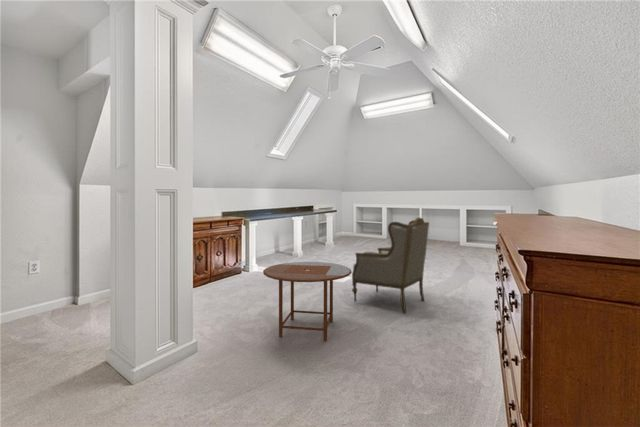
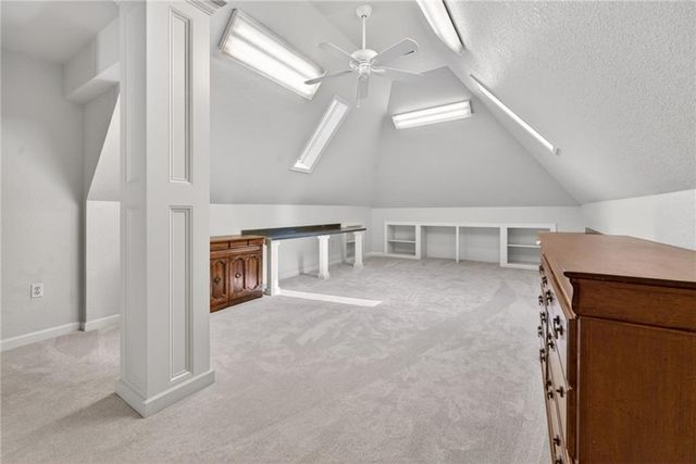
- armchair (390, 259)
- side table (307, 311)
